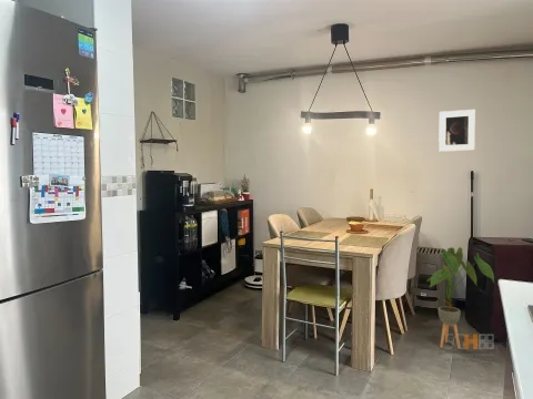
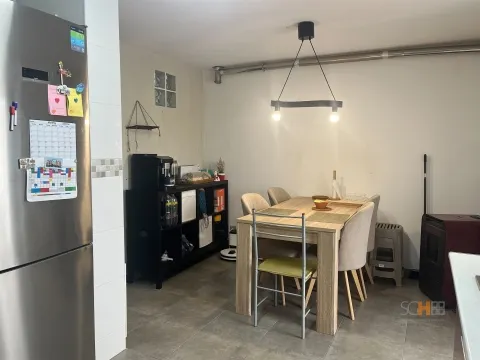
- house plant (451, 296)
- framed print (456, 131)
